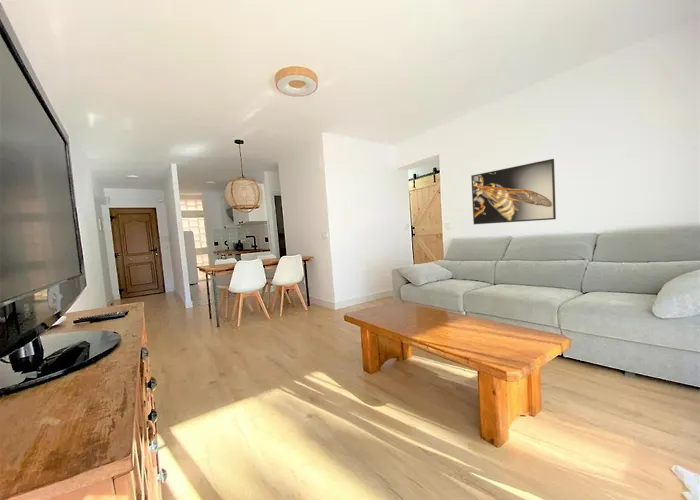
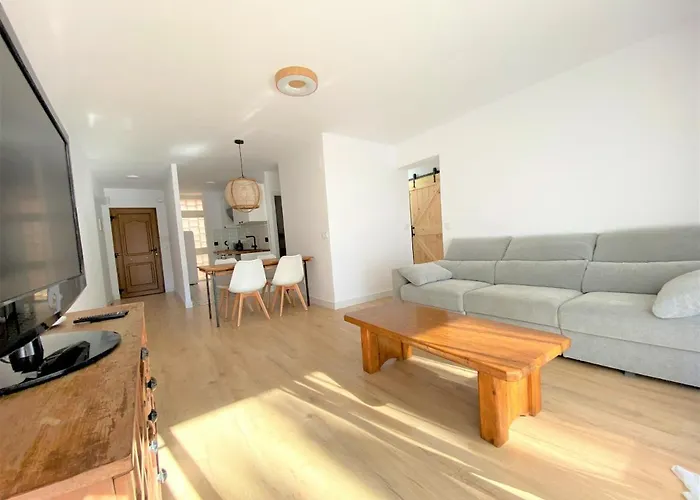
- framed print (509, 195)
